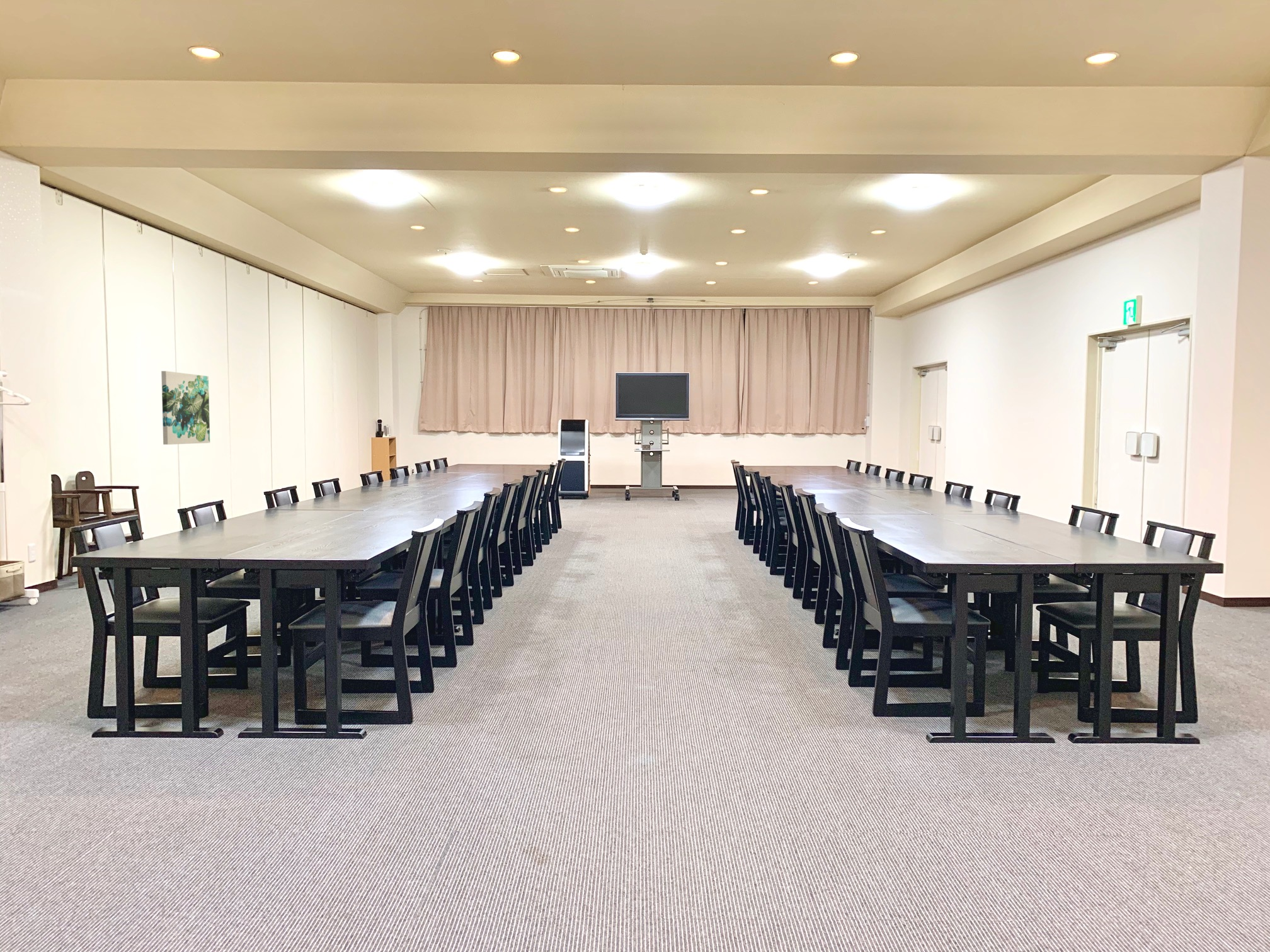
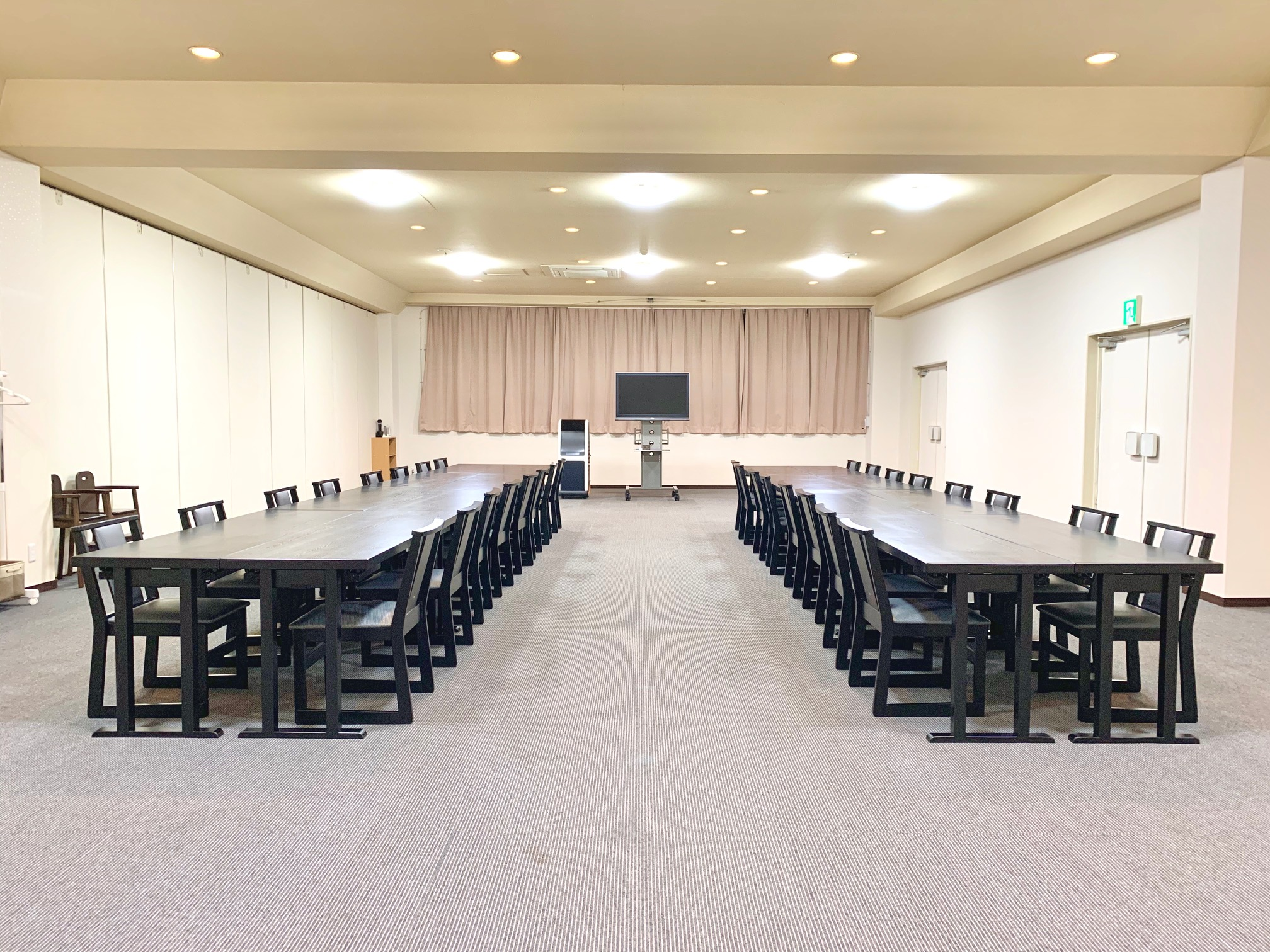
- wall art (186, 409)
